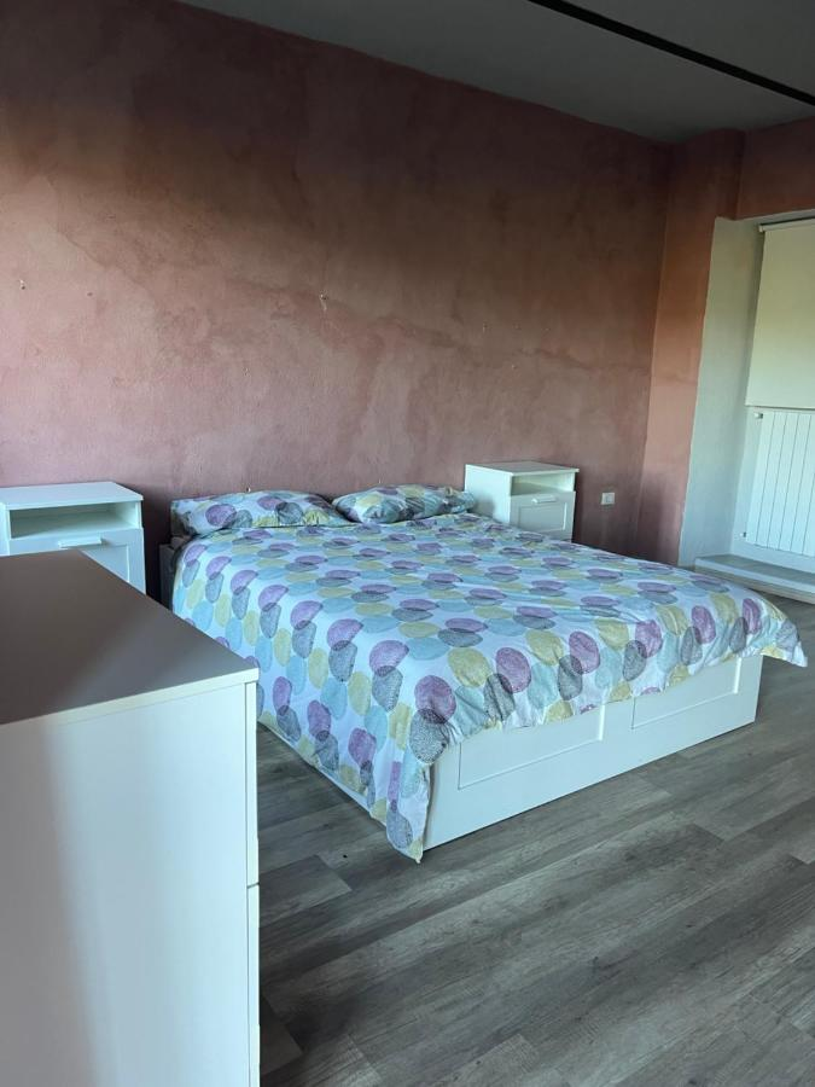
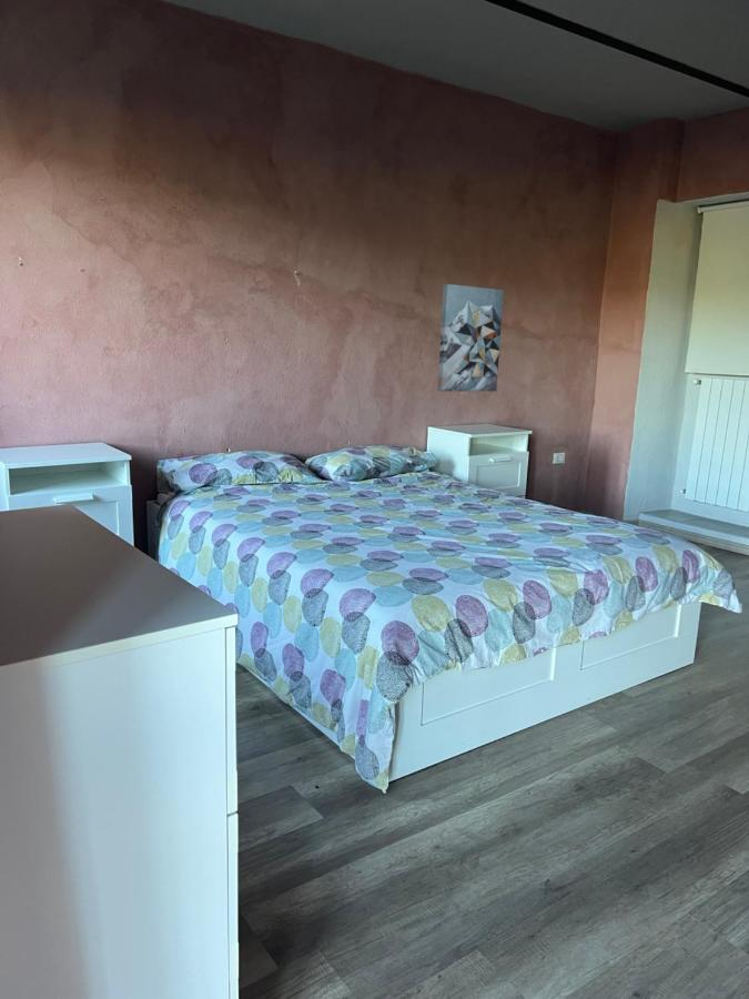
+ wall art (470, 340)
